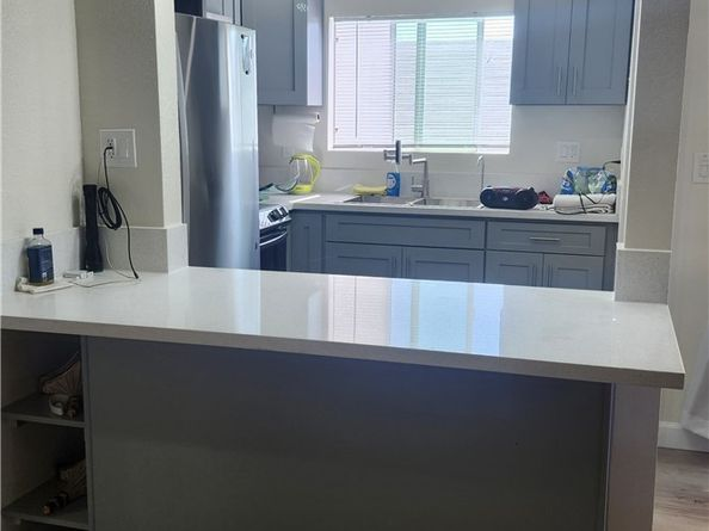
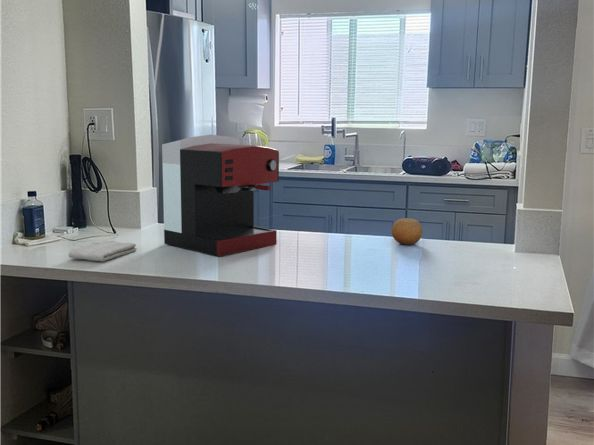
+ coffee maker (229, 191)
+ washcloth (104, 250)
+ fruit (407, 231)
